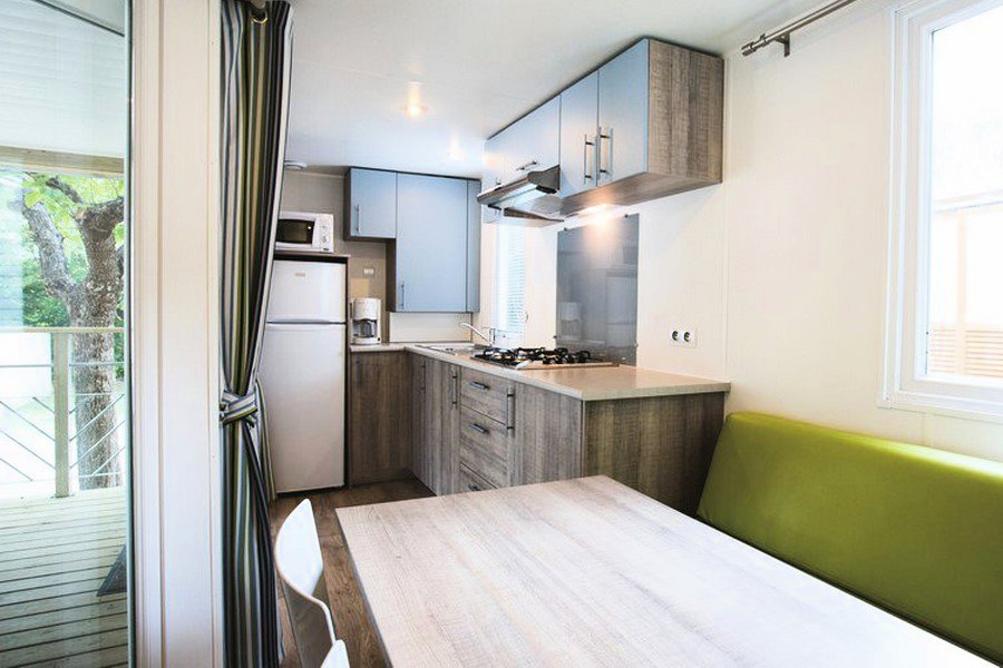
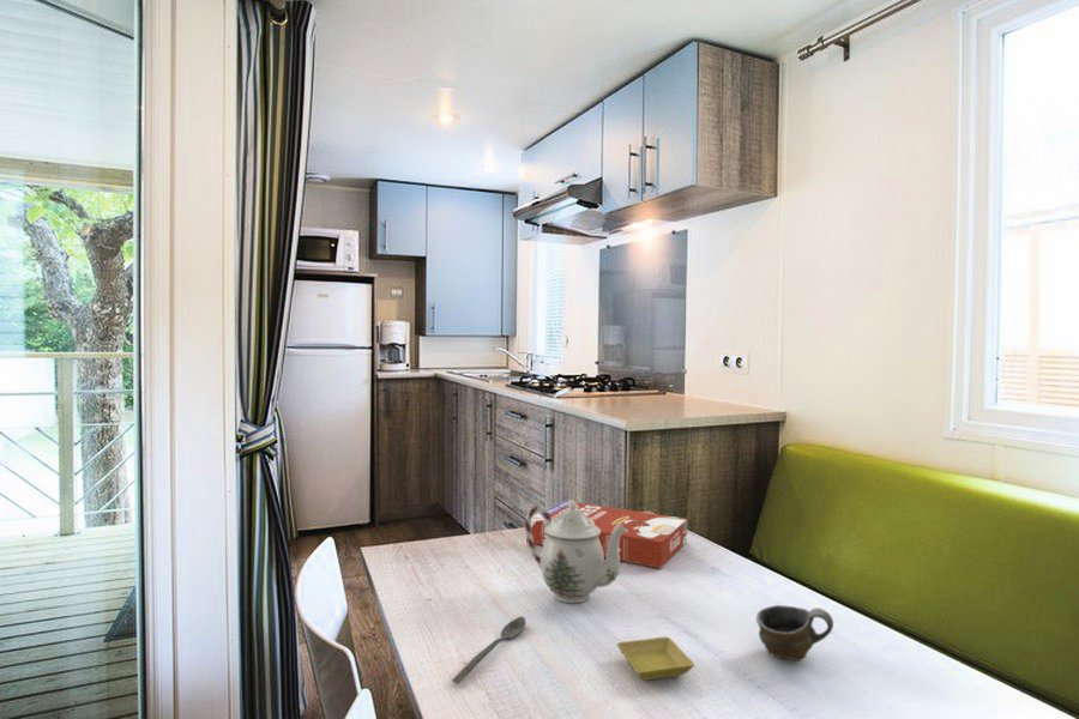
+ teapot (574, 548)
+ saucer (653, 659)
+ spoon (492, 646)
+ cup (788, 630)
+ cereal box (607, 530)
